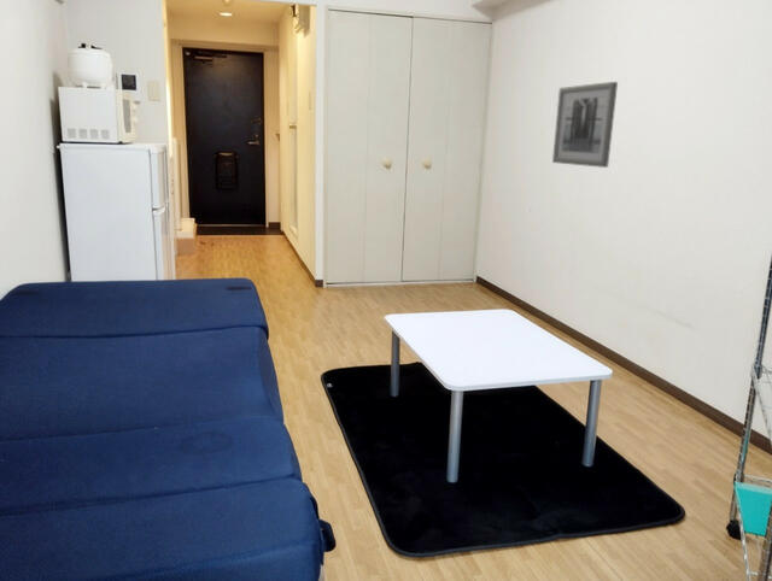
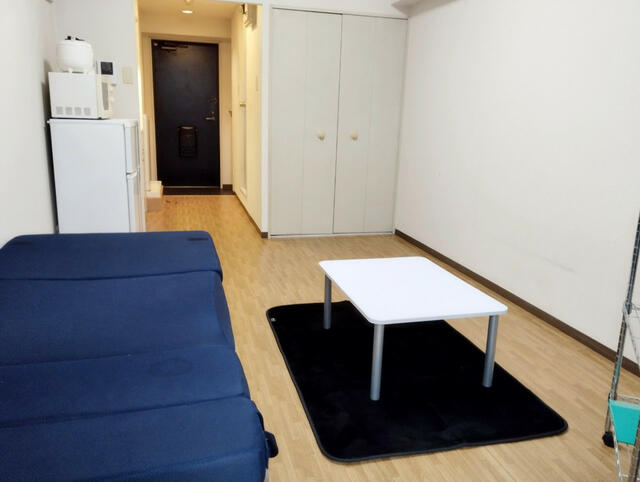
- wall art (581, 125)
